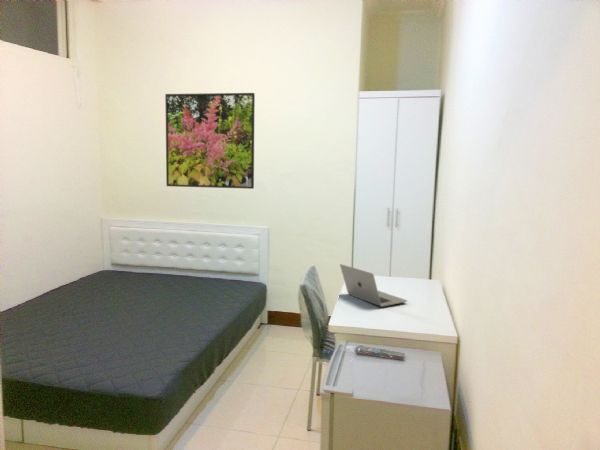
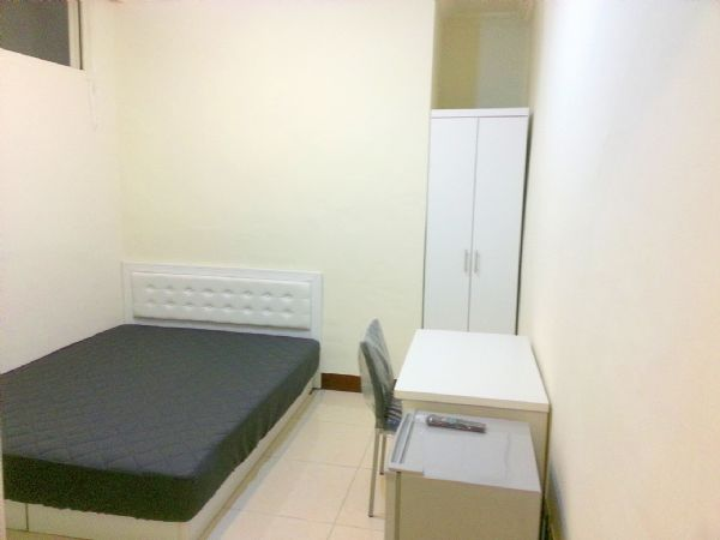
- laptop (373, 282)
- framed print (209, 141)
